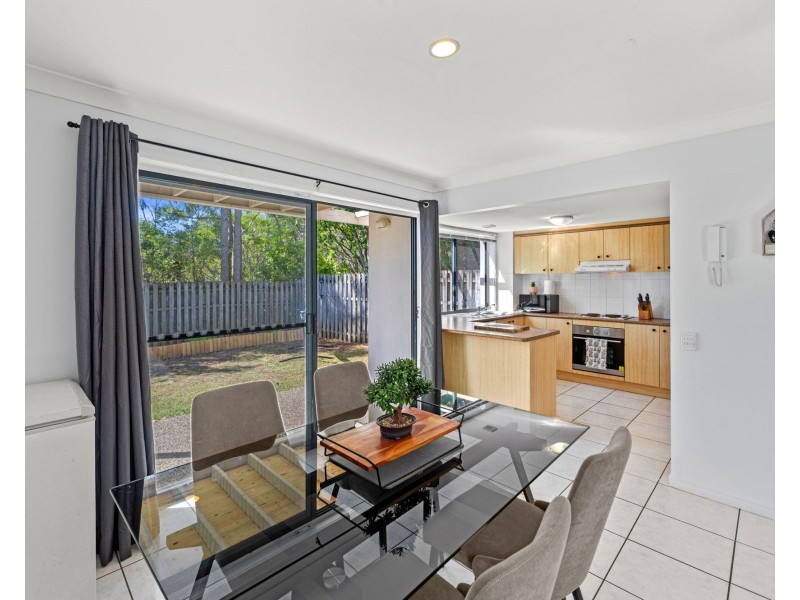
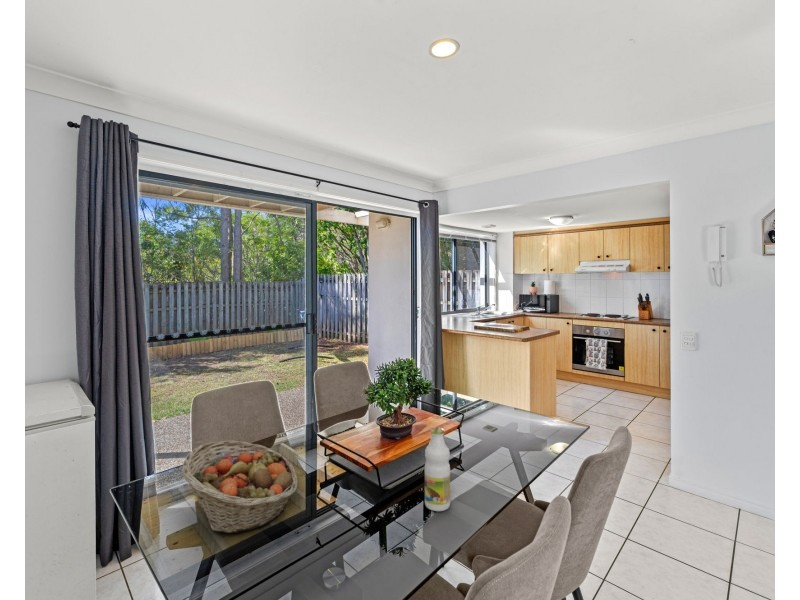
+ bottle (437, 467)
+ fruit basket (243, 478)
